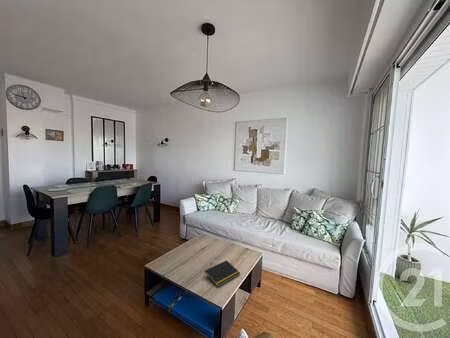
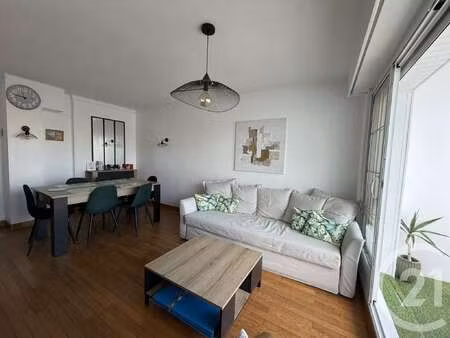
- notepad (222, 272)
